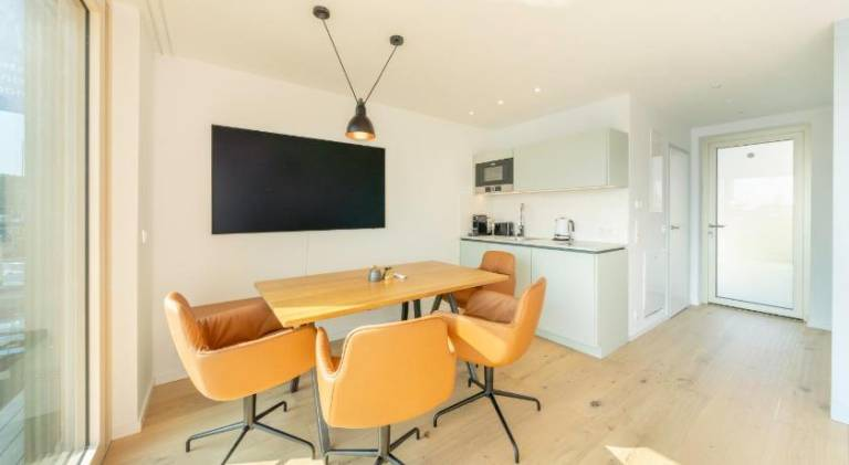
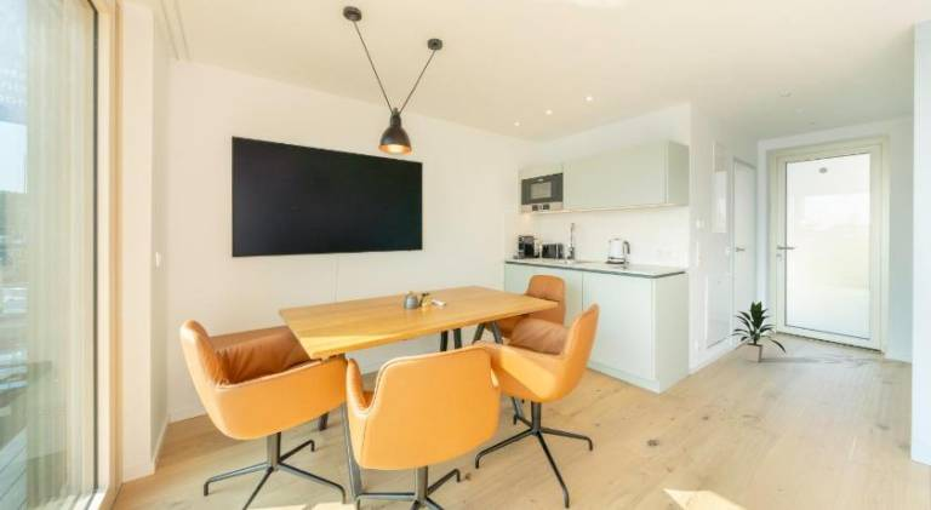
+ indoor plant (755, 331)
